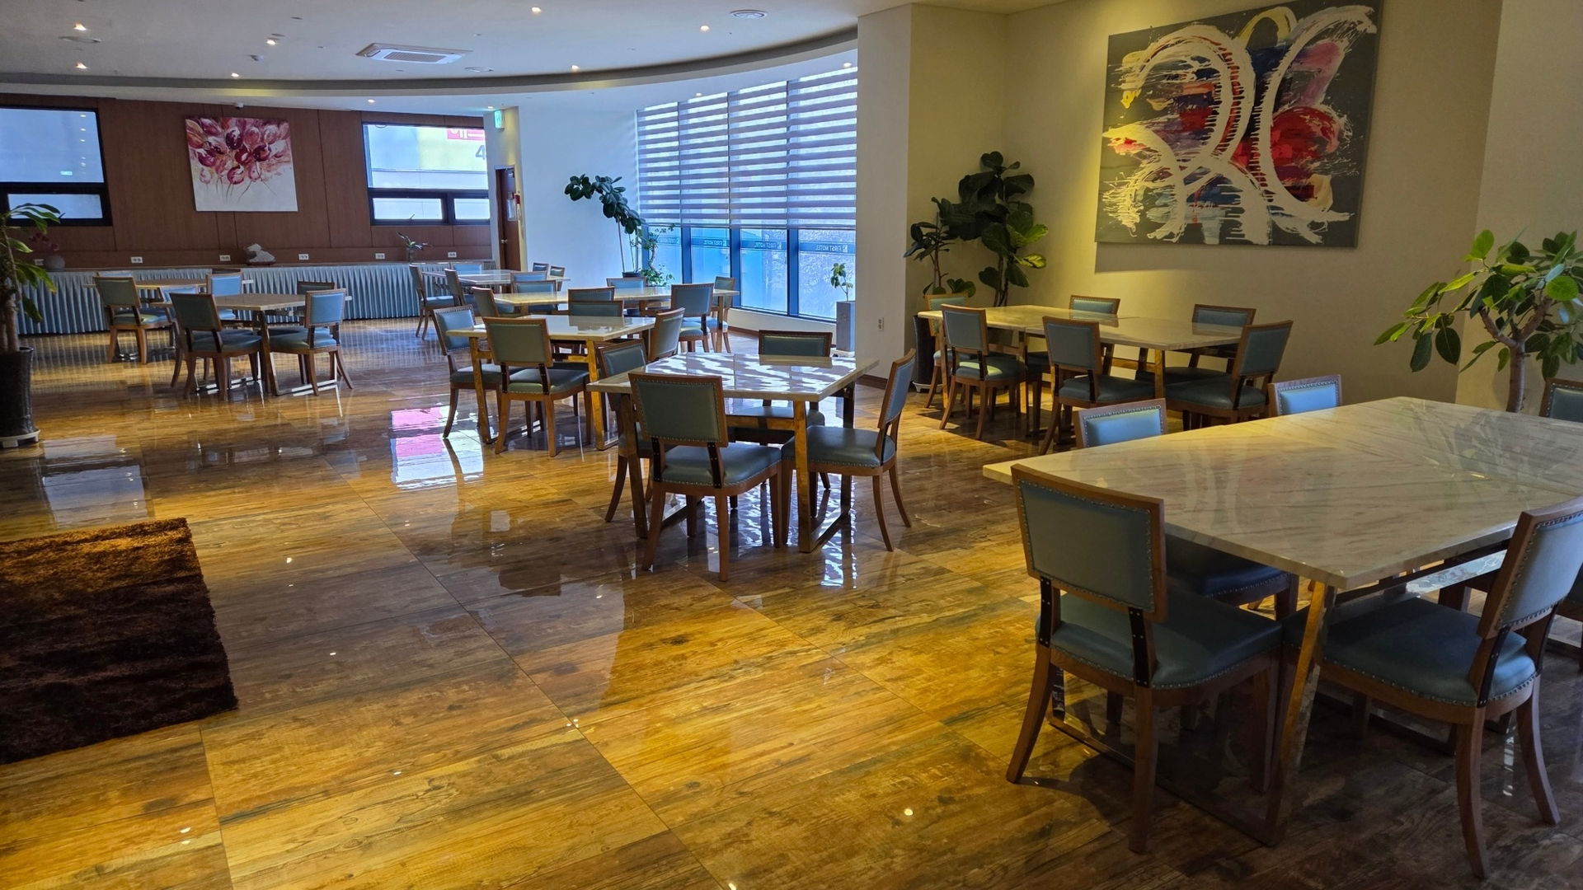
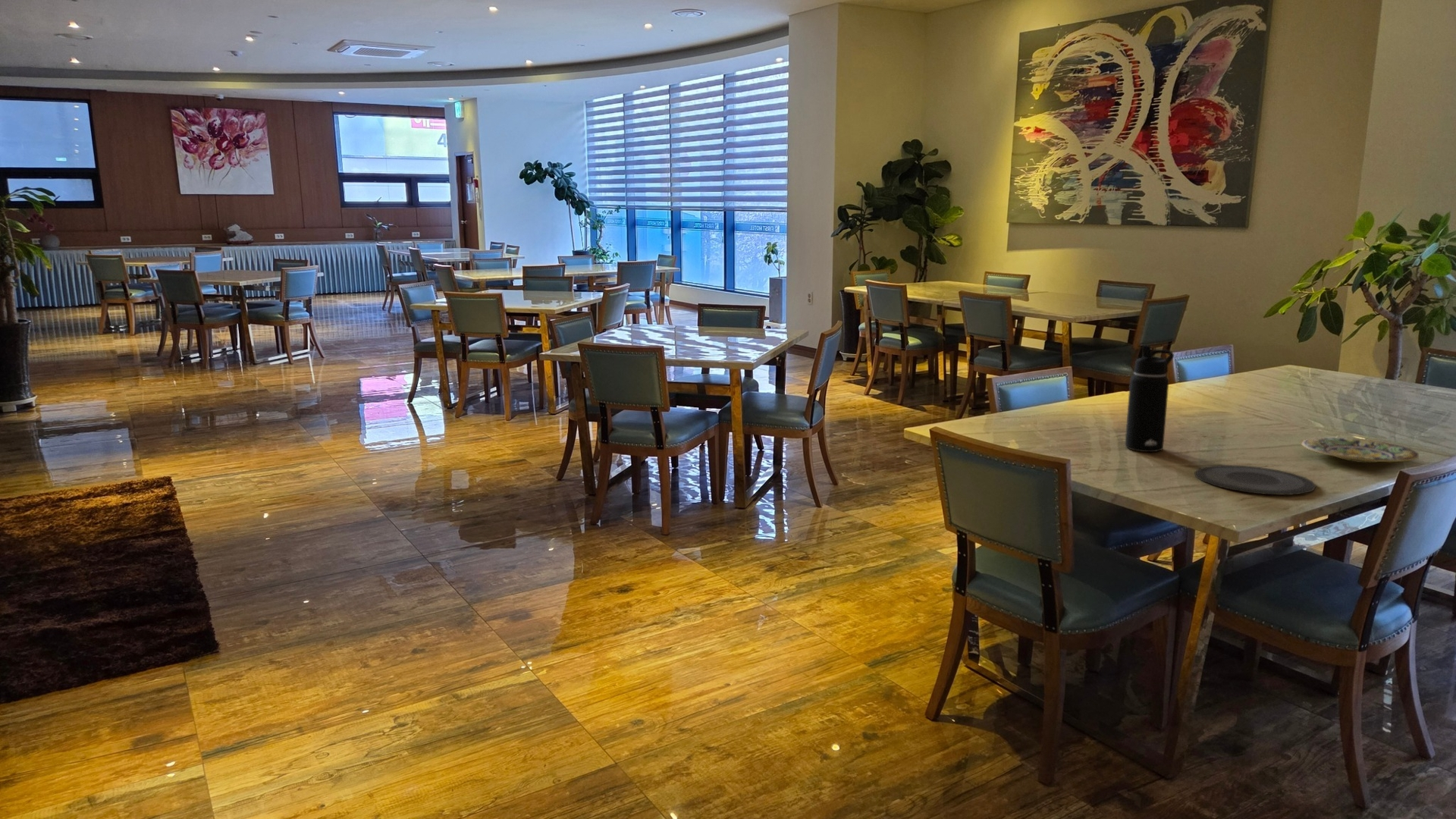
+ plate (1253, 479)
+ plate (1358, 453)
+ water bottle (1150, 396)
